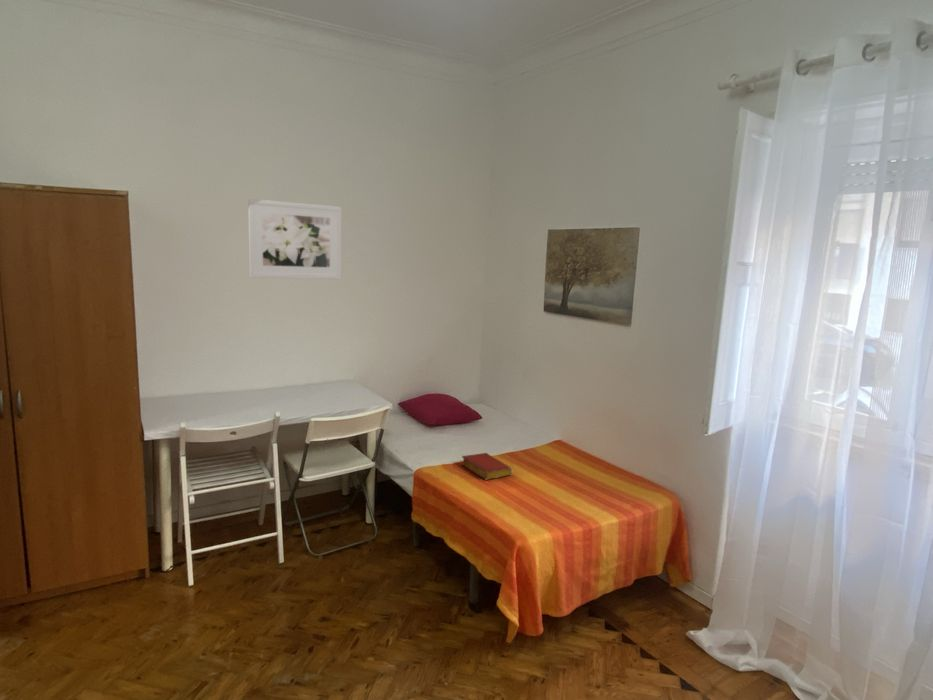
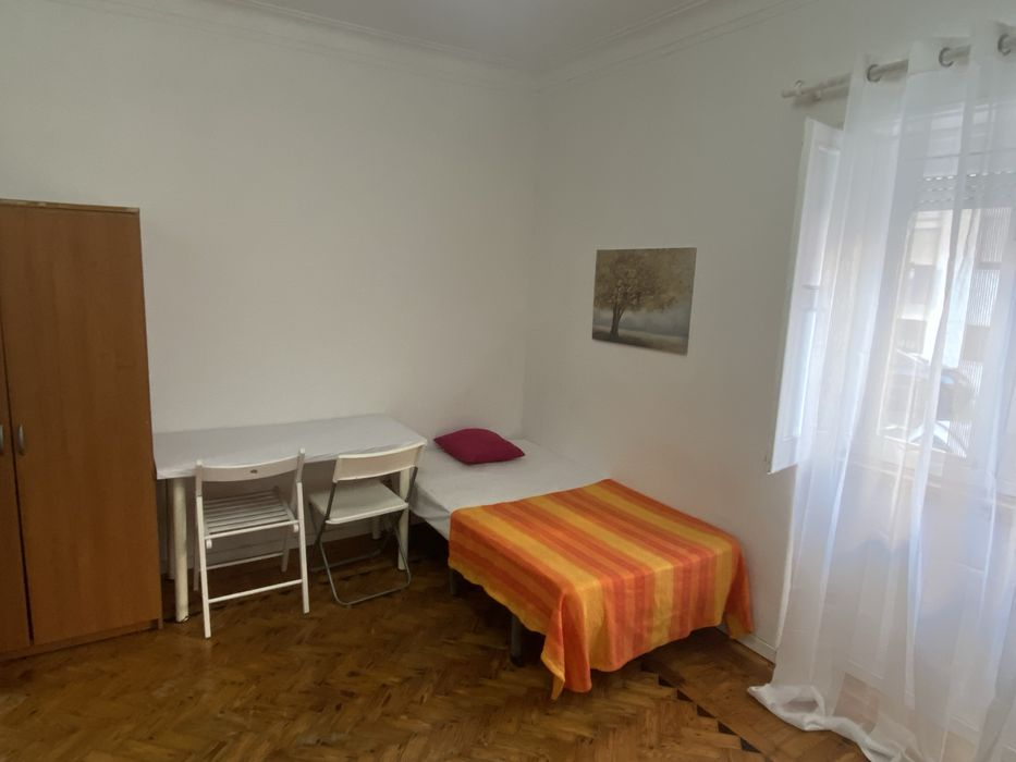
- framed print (296, 241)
- book (486, 465)
